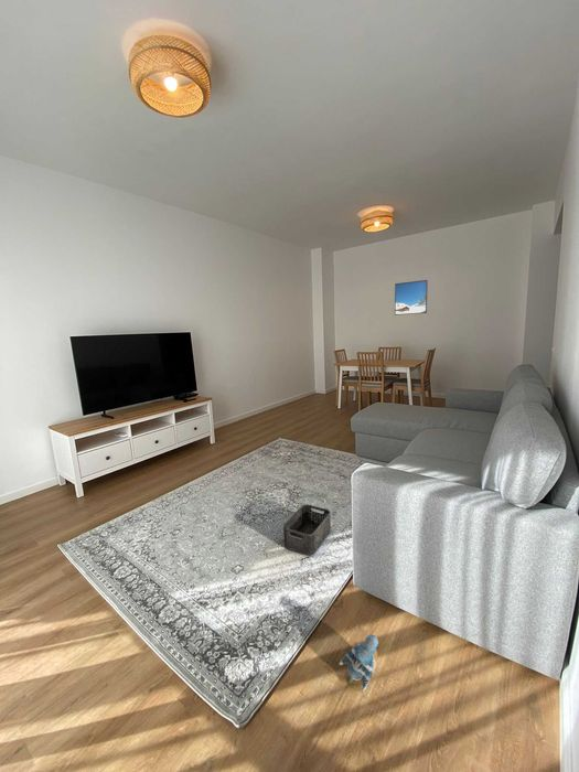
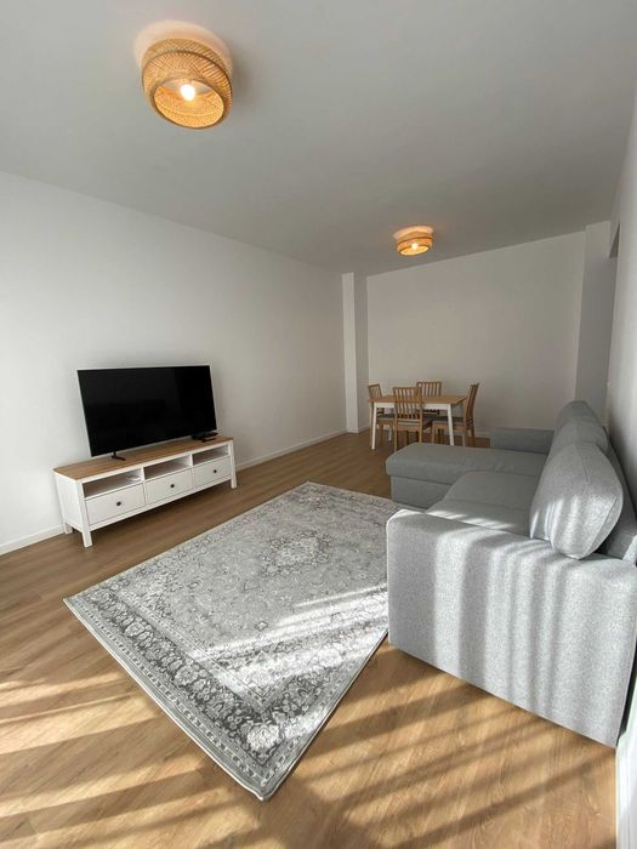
- storage bin (308, 528)
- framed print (410, 298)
- plush toy (361, 655)
